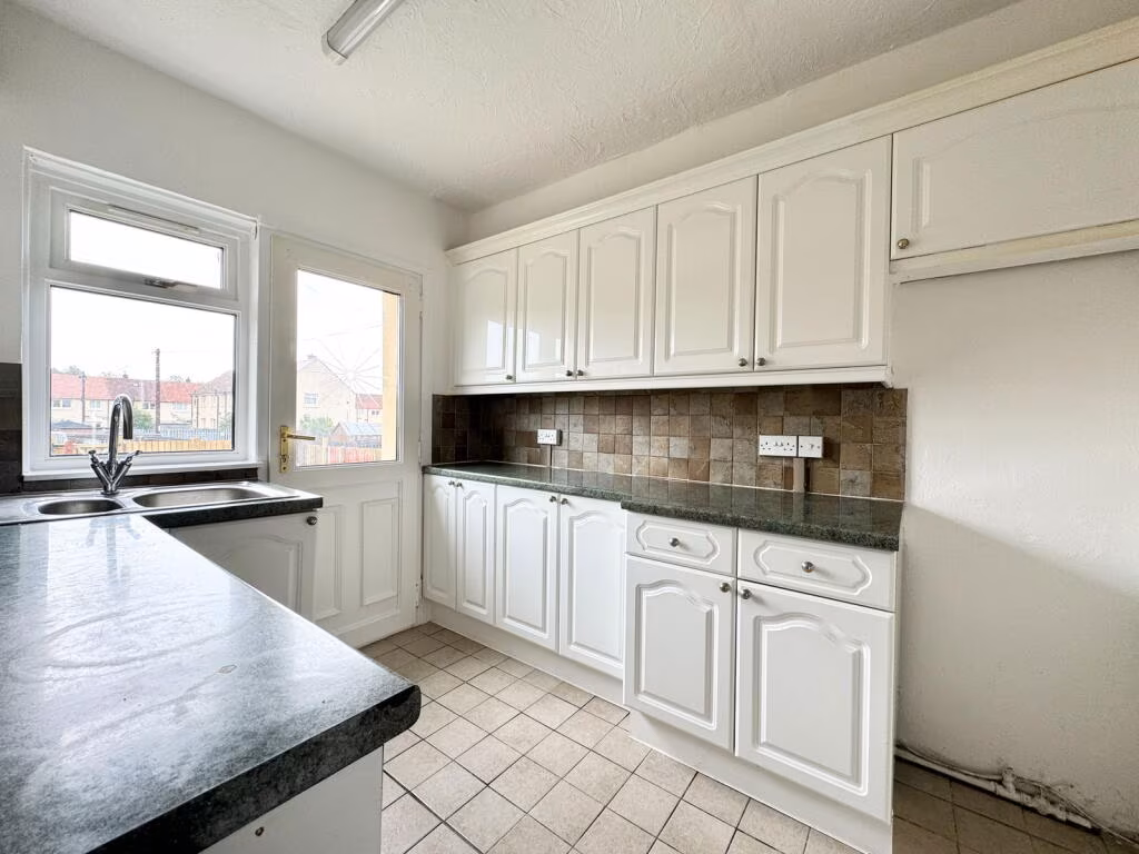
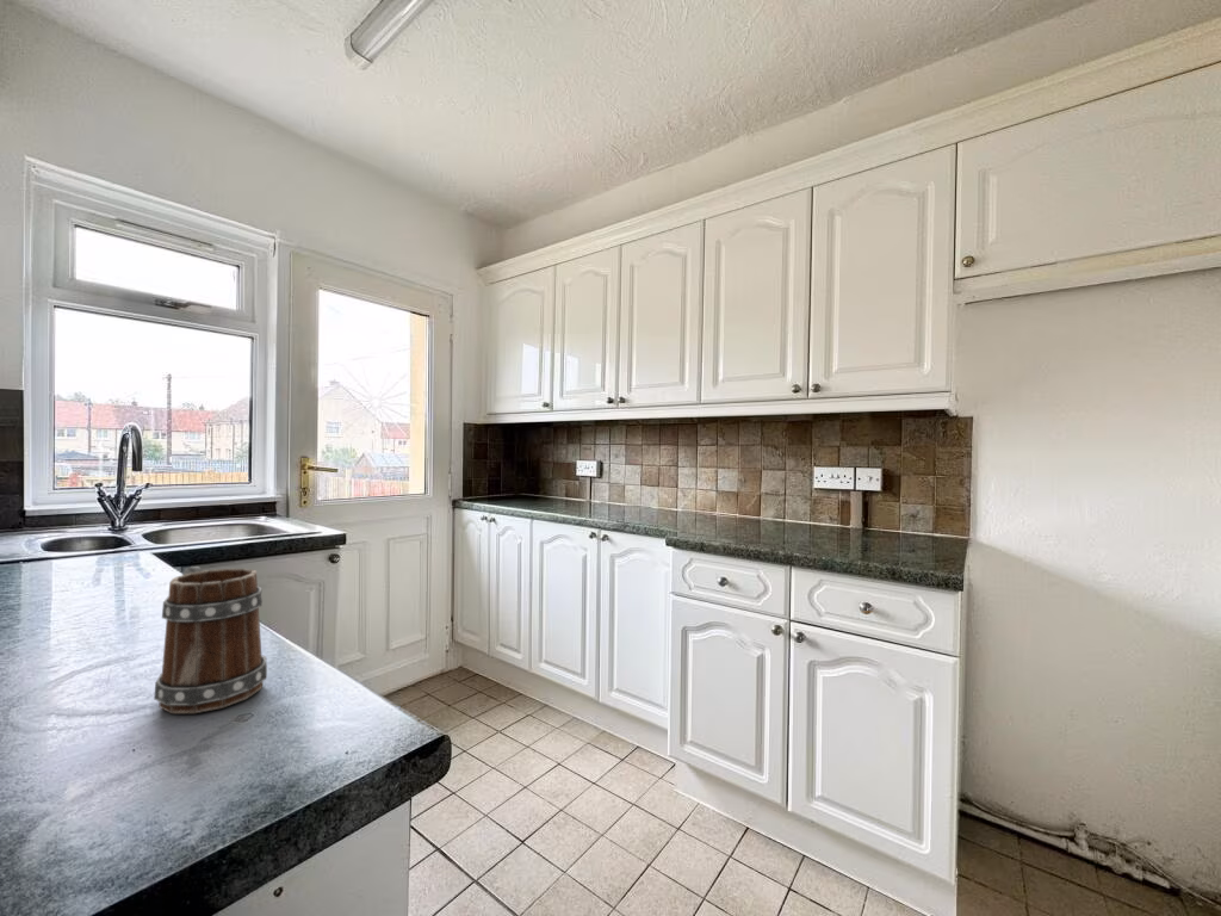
+ mug (207, 630)
